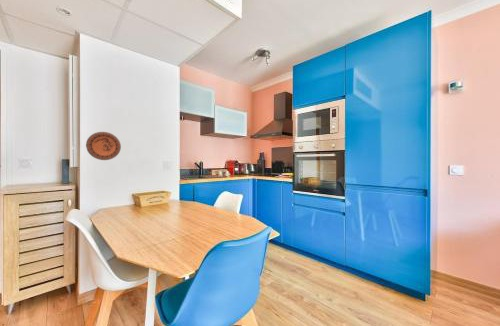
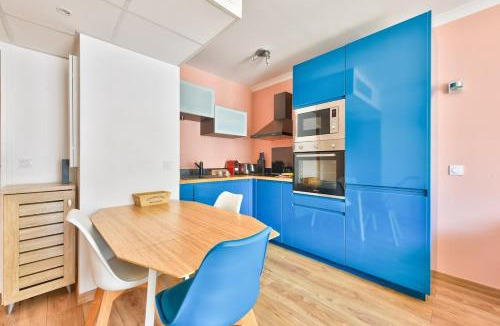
- decorative plate (104, 146)
